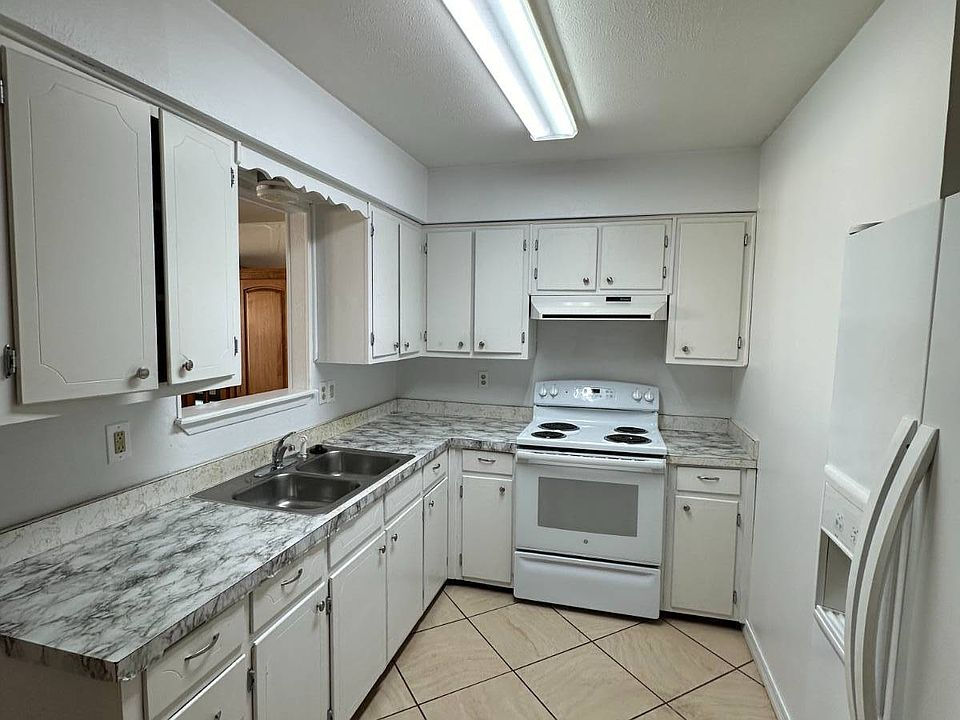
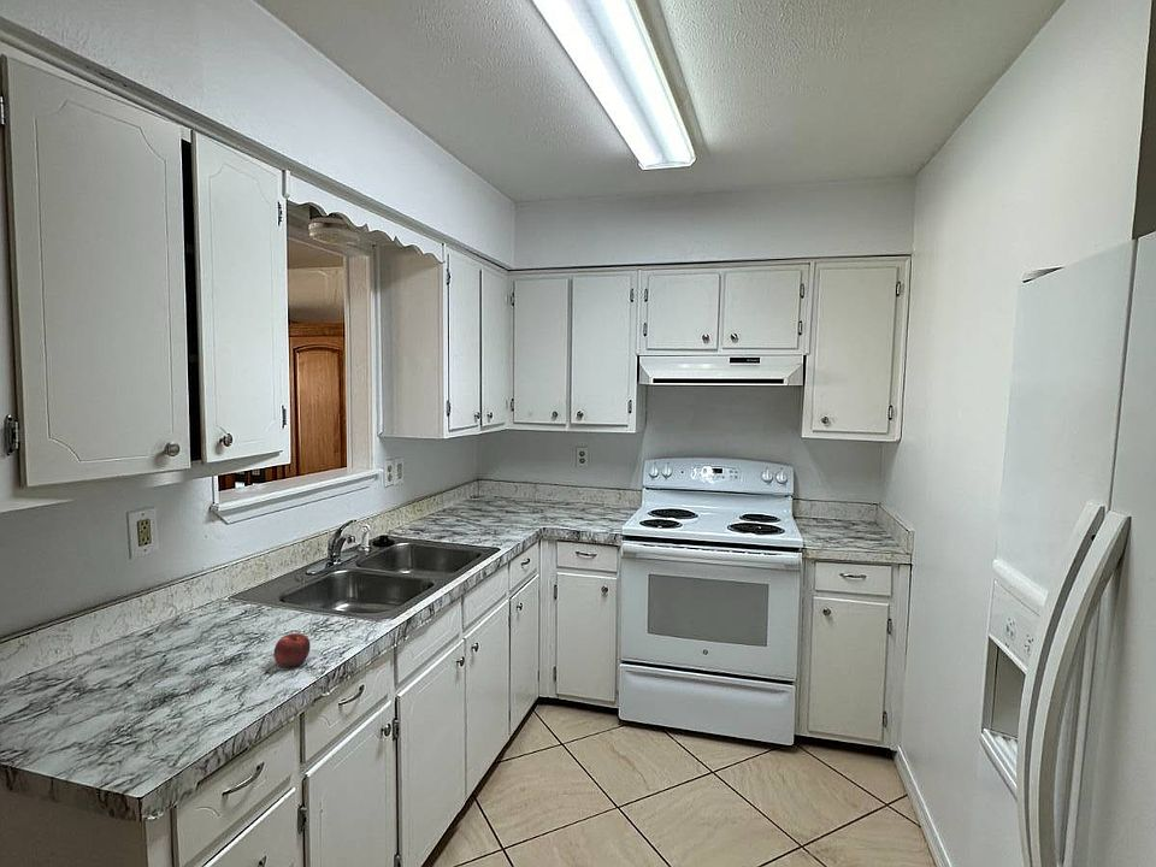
+ apple (291, 649)
